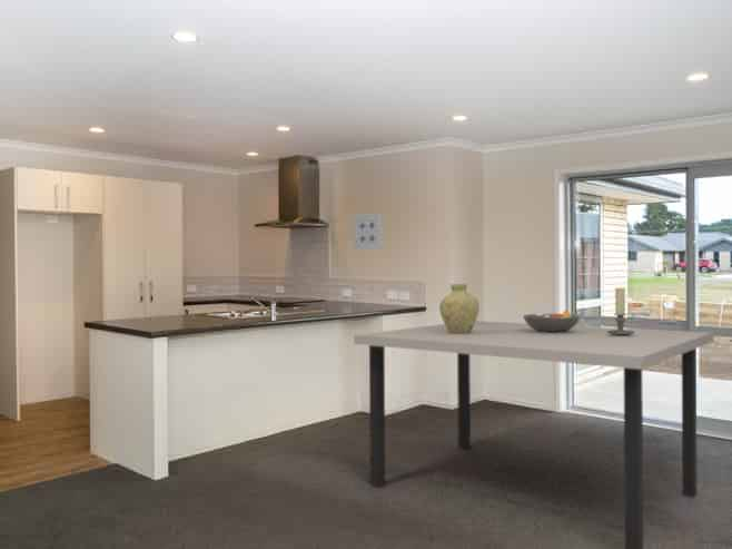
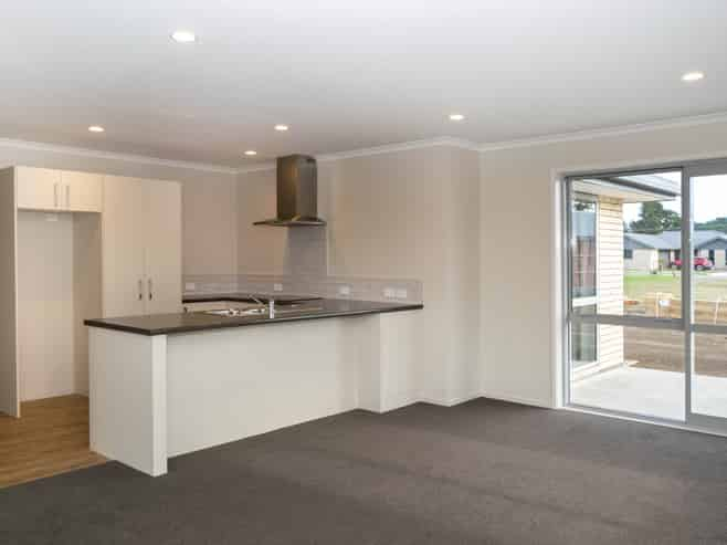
- candle holder (619, 311)
- vase (458, 307)
- wall art (367, 232)
- fruit bowl (551, 321)
- dining table (538, 360)
